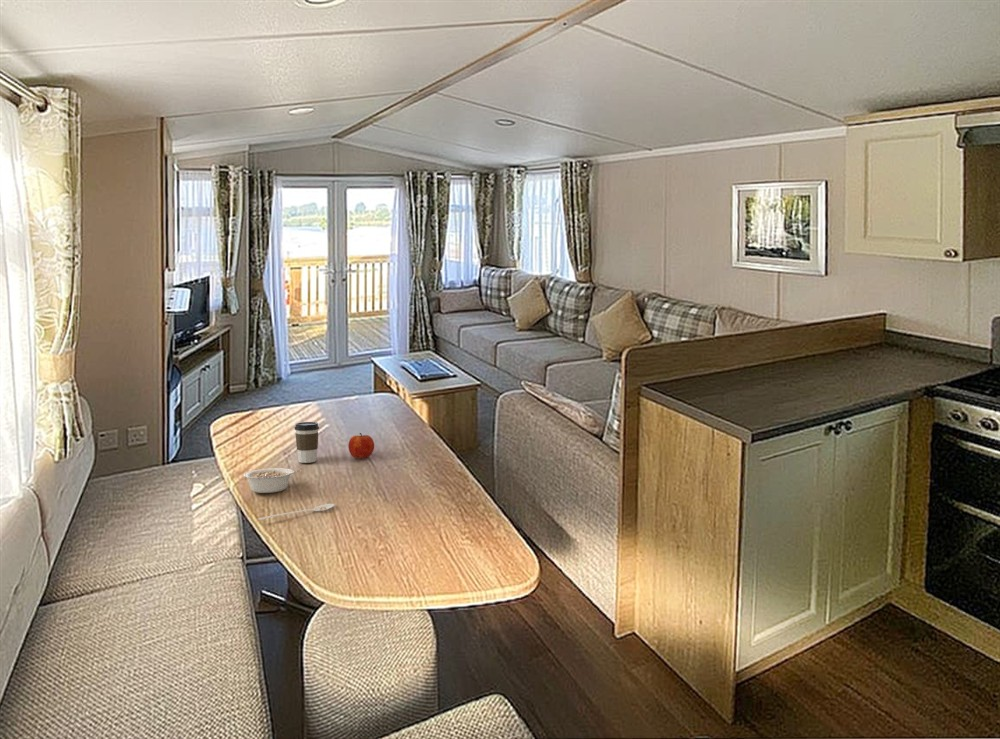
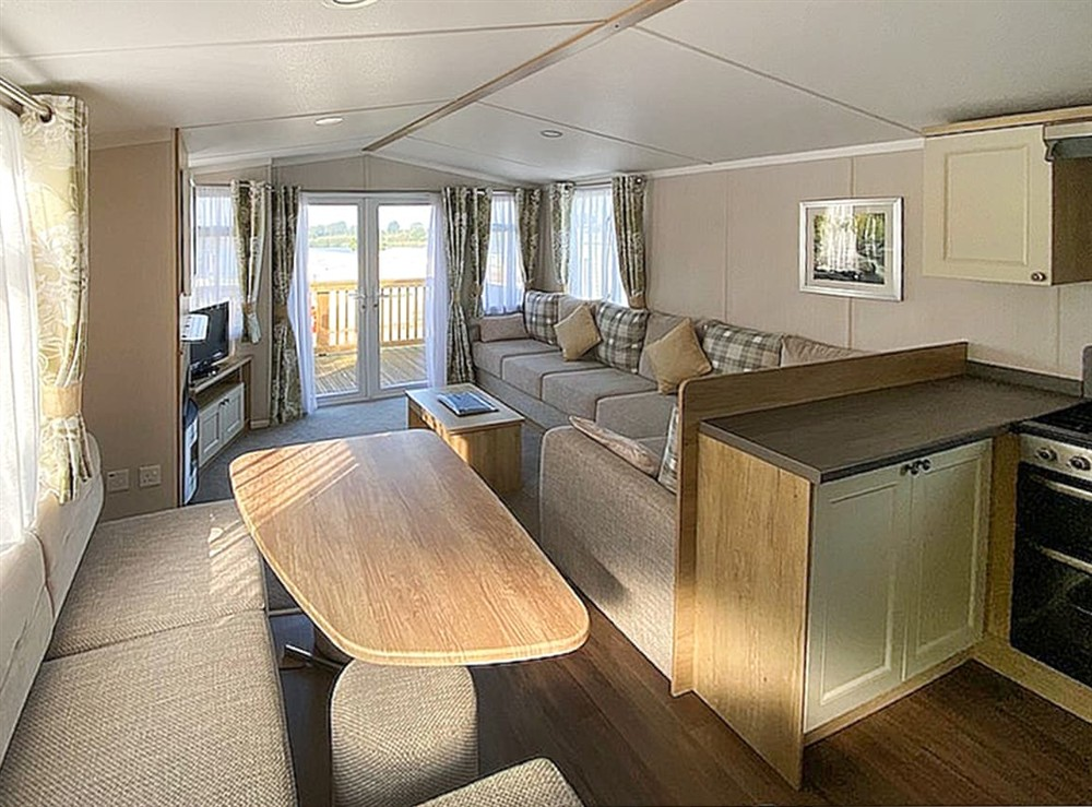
- coffee cup (307, 442)
- fruit (361, 444)
- legume (271, 479)
- stirrer (297, 511)
